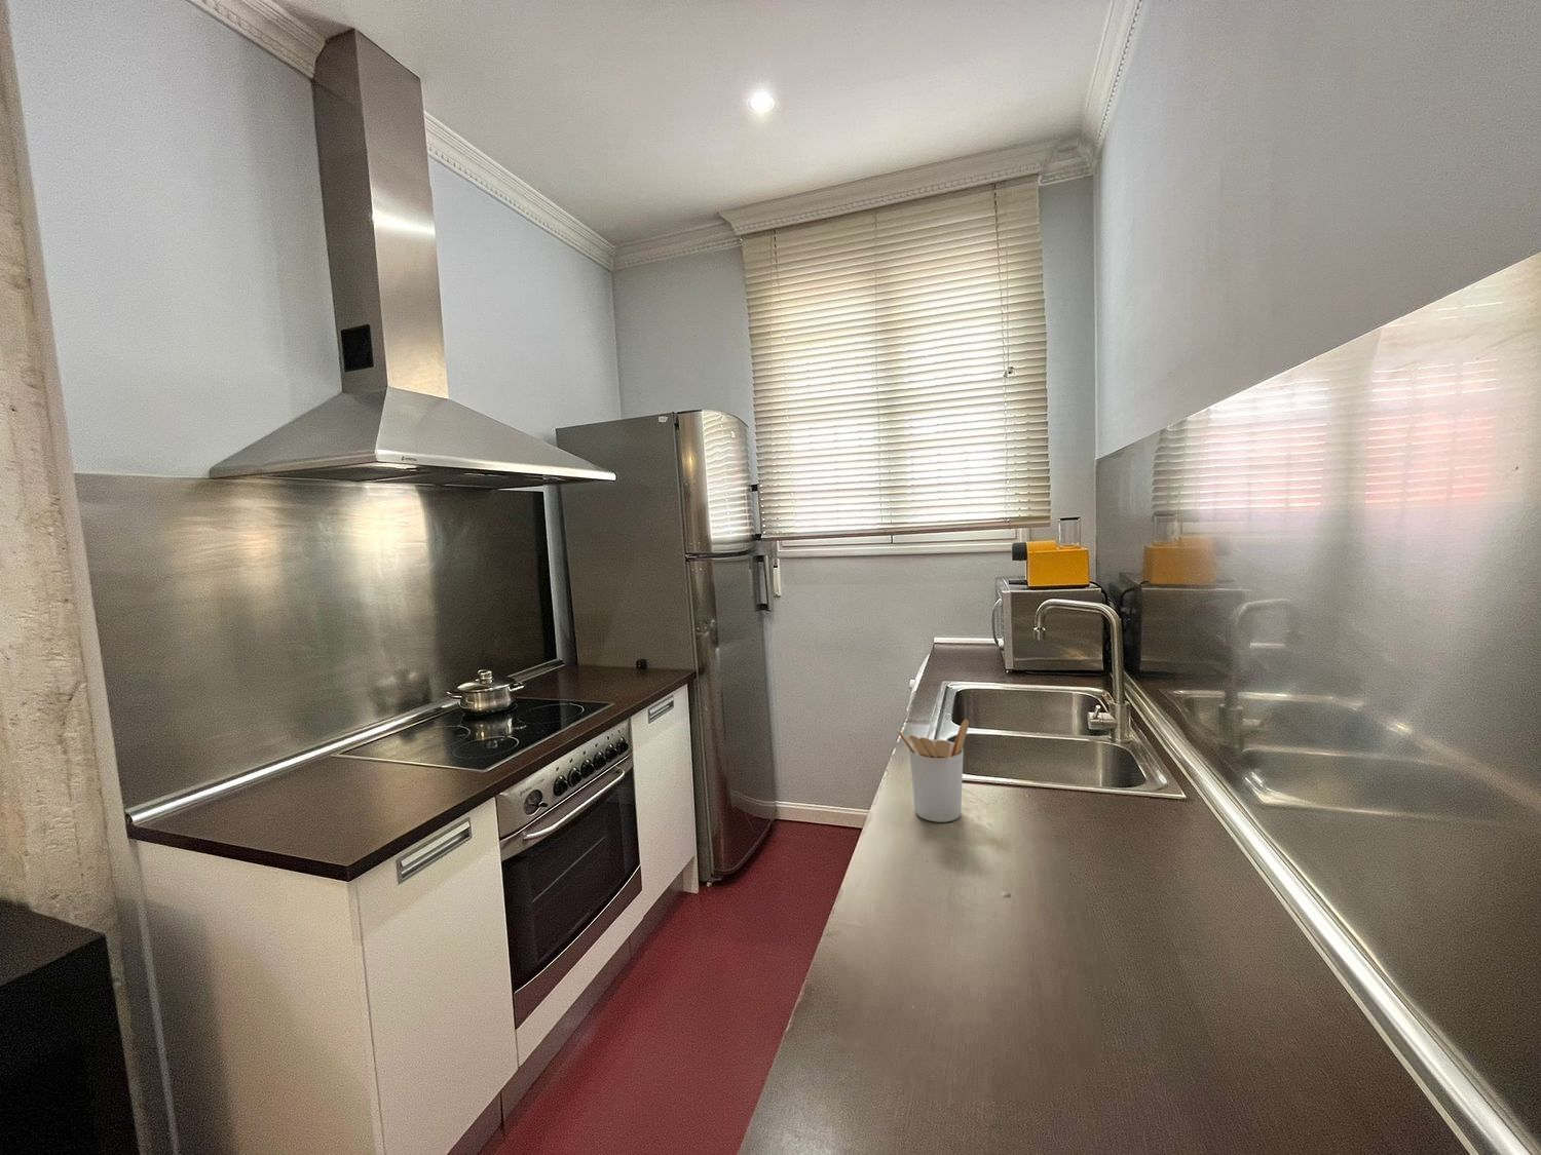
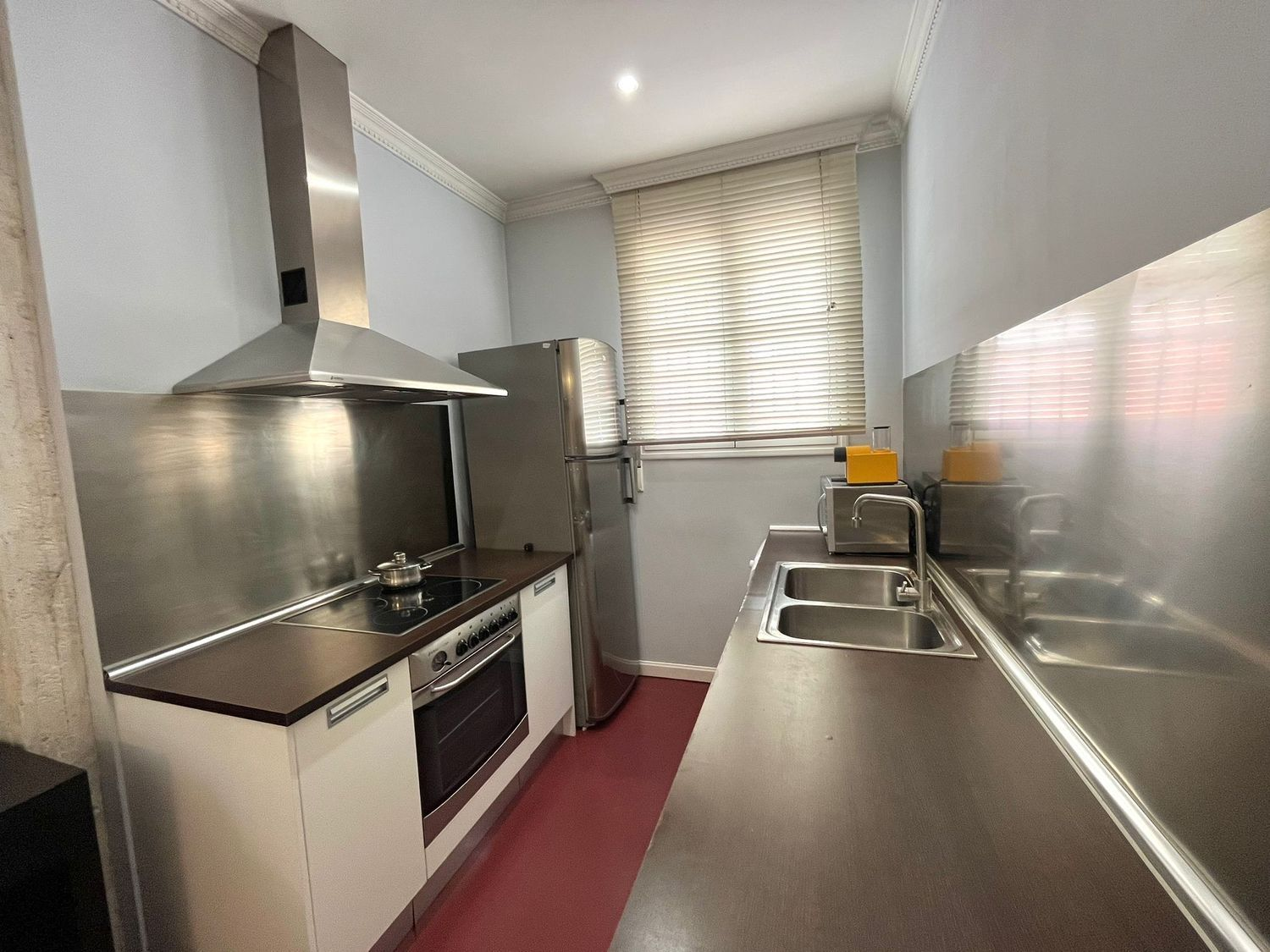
- utensil holder (934, 770)
